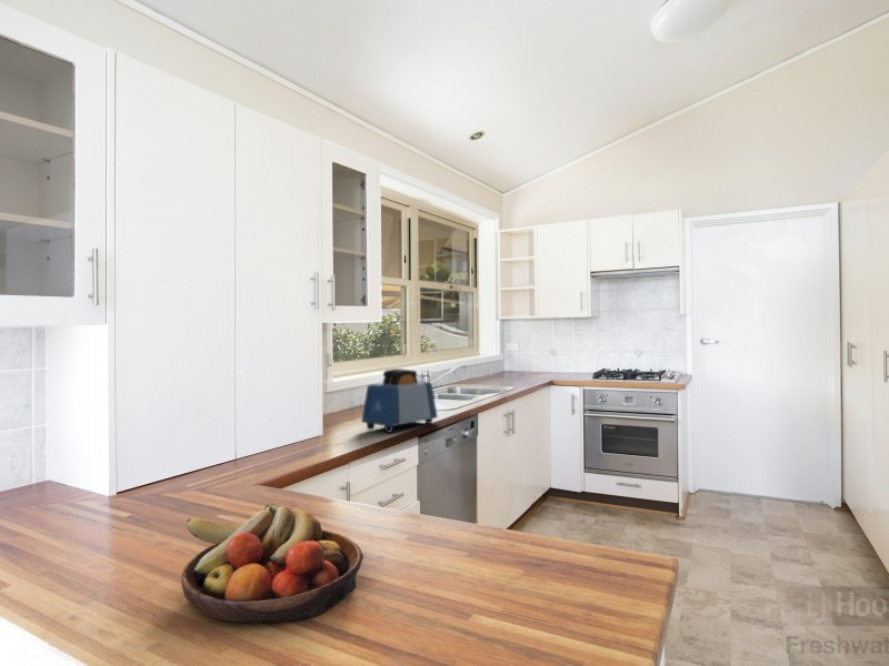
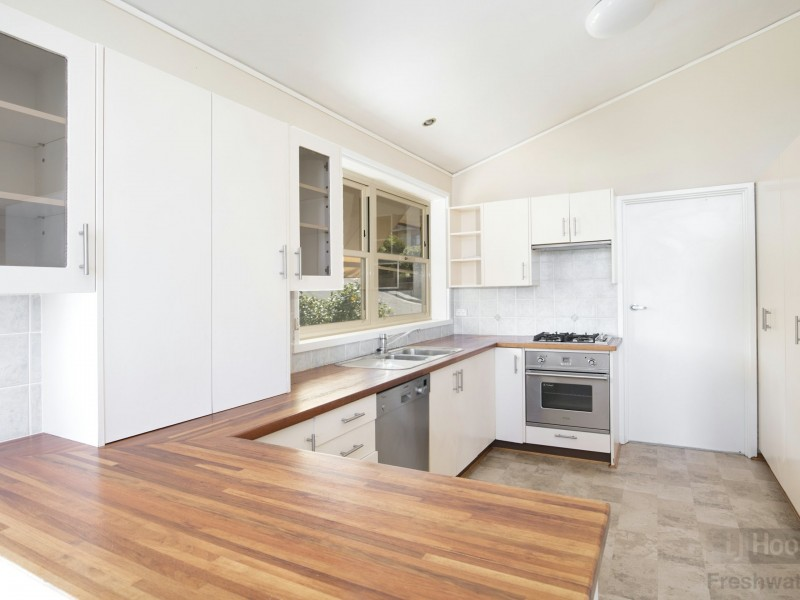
- fruit bowl (273, 553)
- toaster (400, 397)
